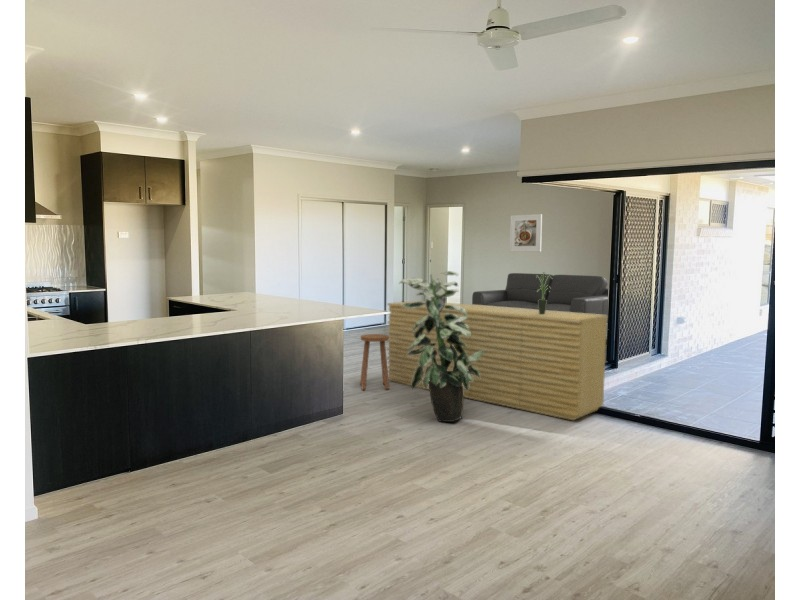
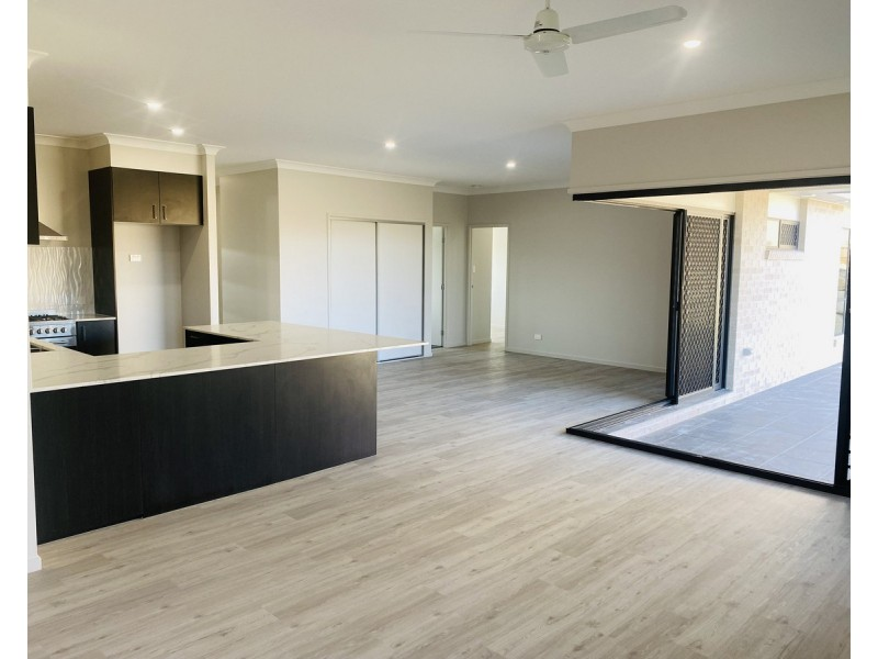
- potted plant (544, 292)
- indoor plant (441, 346)
- sofa (537, 305)
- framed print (525, 233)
- sideboard (485, 352)
- stool (381, 361)
